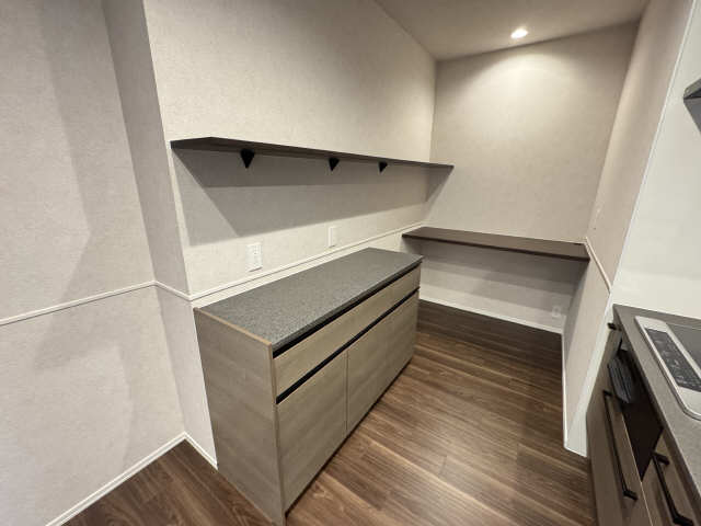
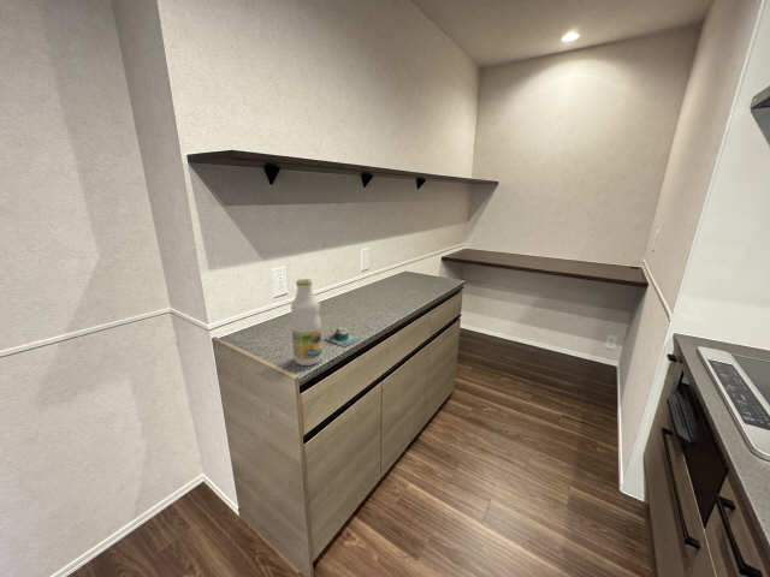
+ mug (342, 333)
+ bottle (306, 321)
